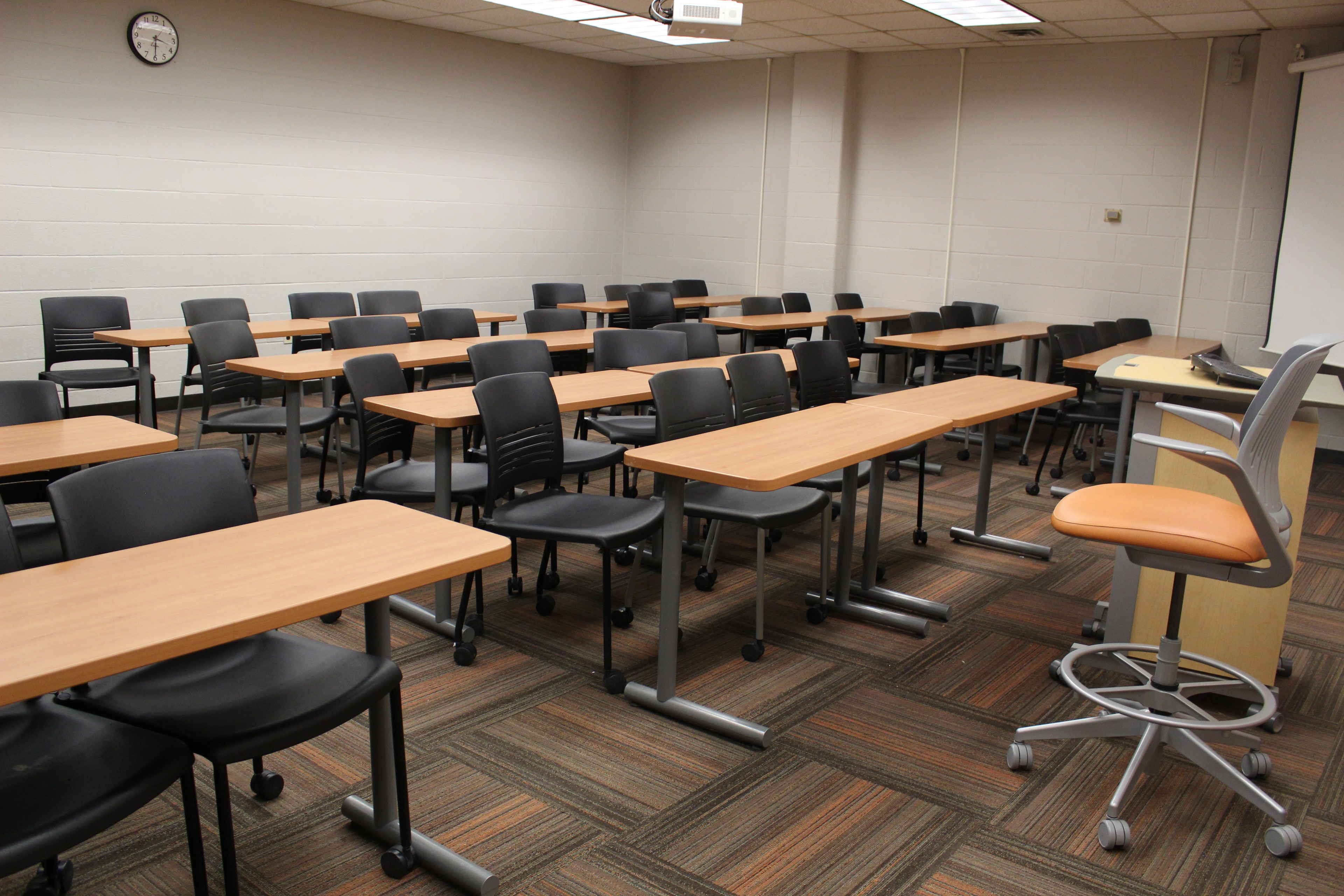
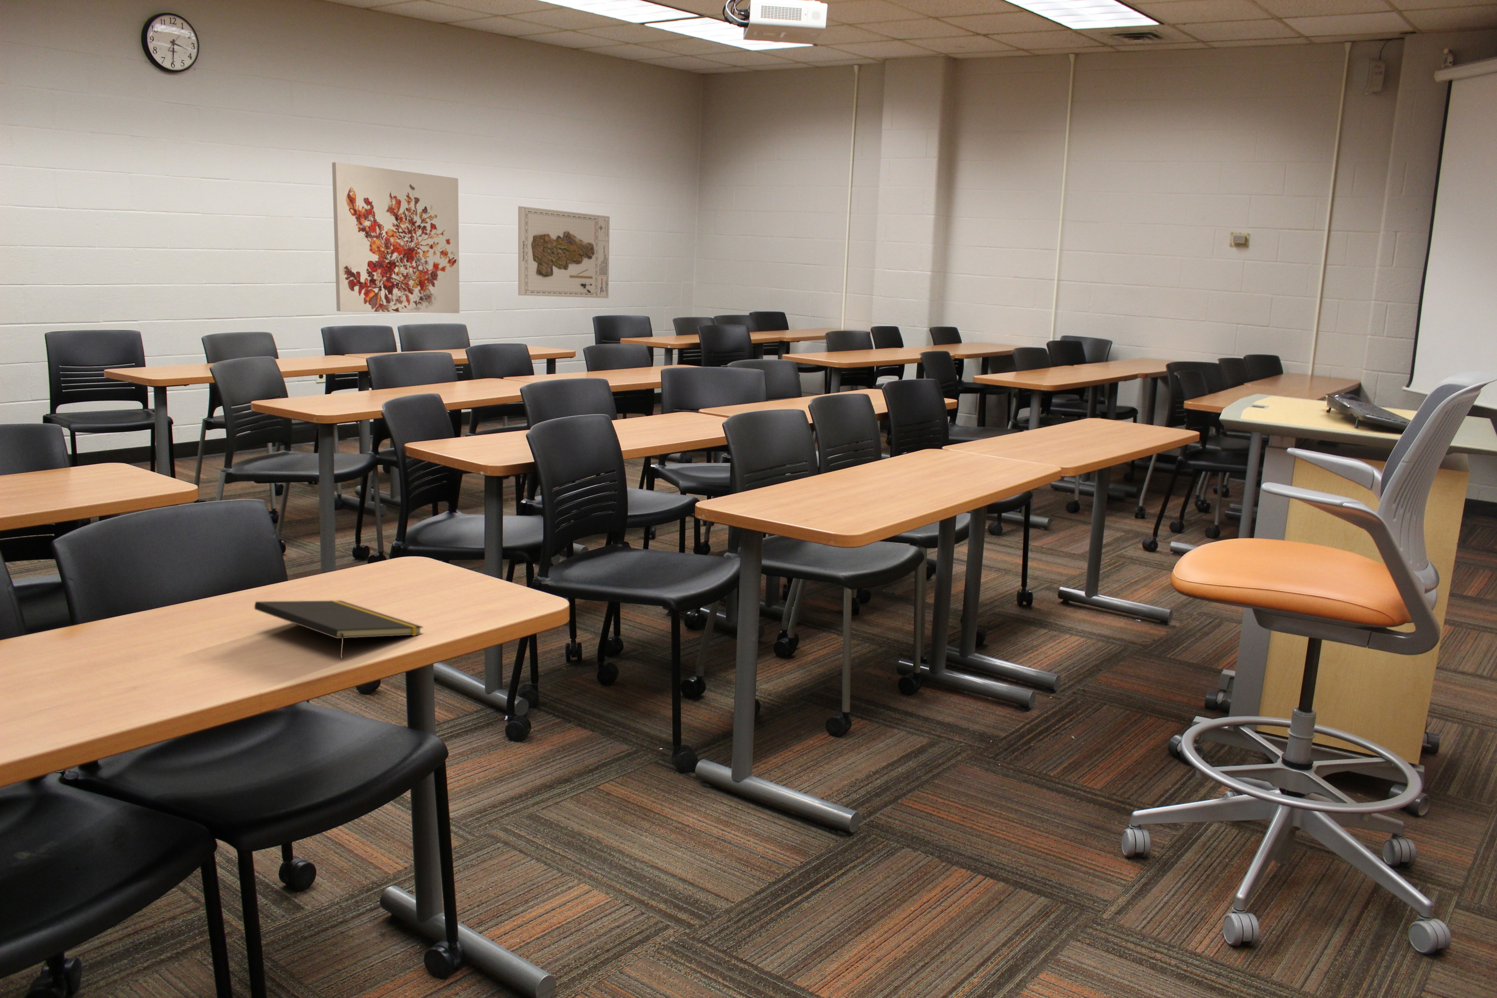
+ map (567, 254)
+ wall art (400, 242)
+ notepad (339, 618)
